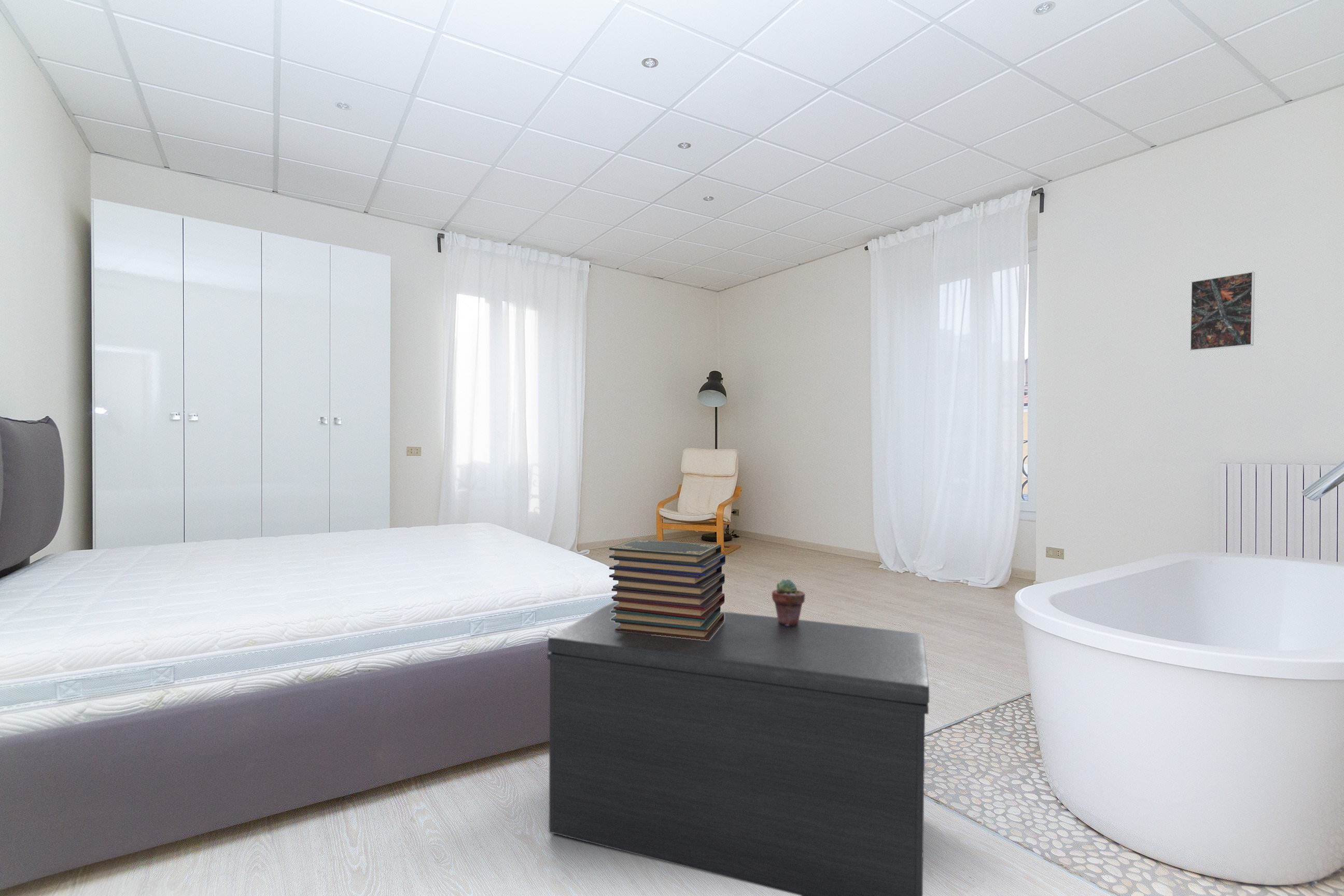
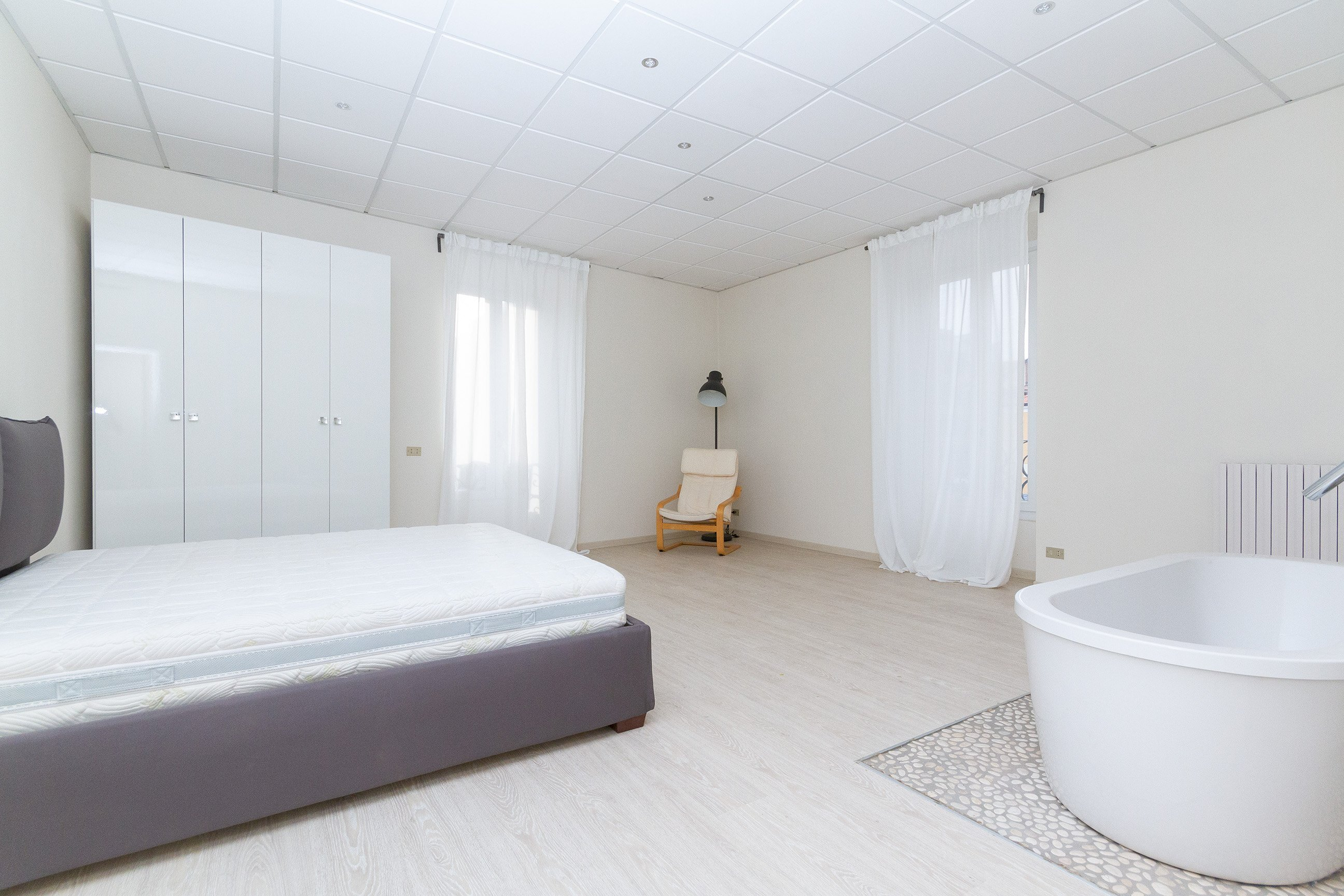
- potted succulent (788, 601)
- book stack (667, 585)
- bench (738, 729)
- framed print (1221, 312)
